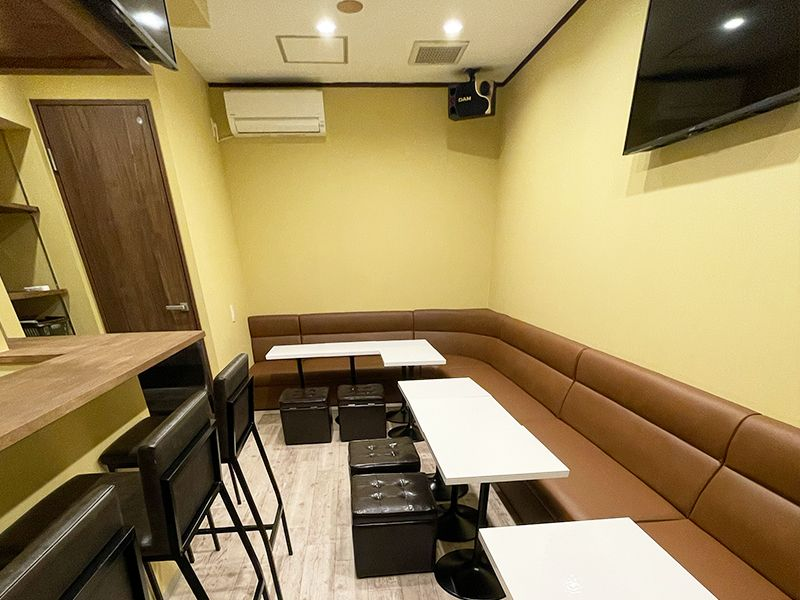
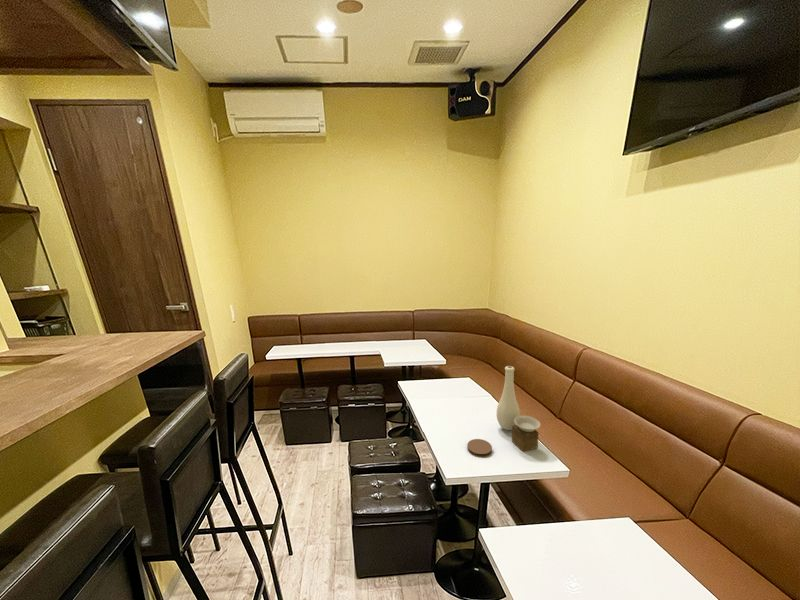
+ coaster (479, 447)
+ vase (517, 405)
